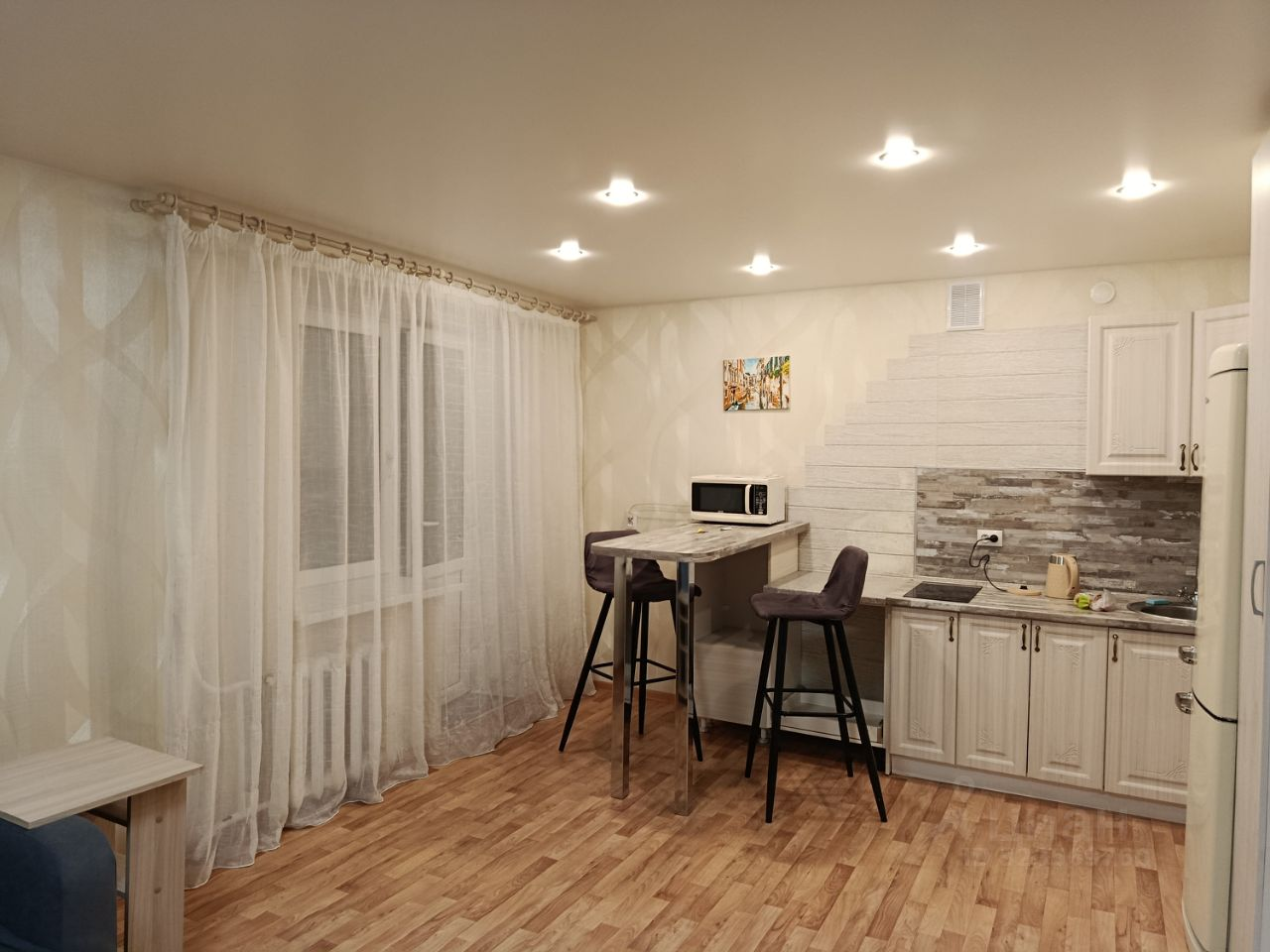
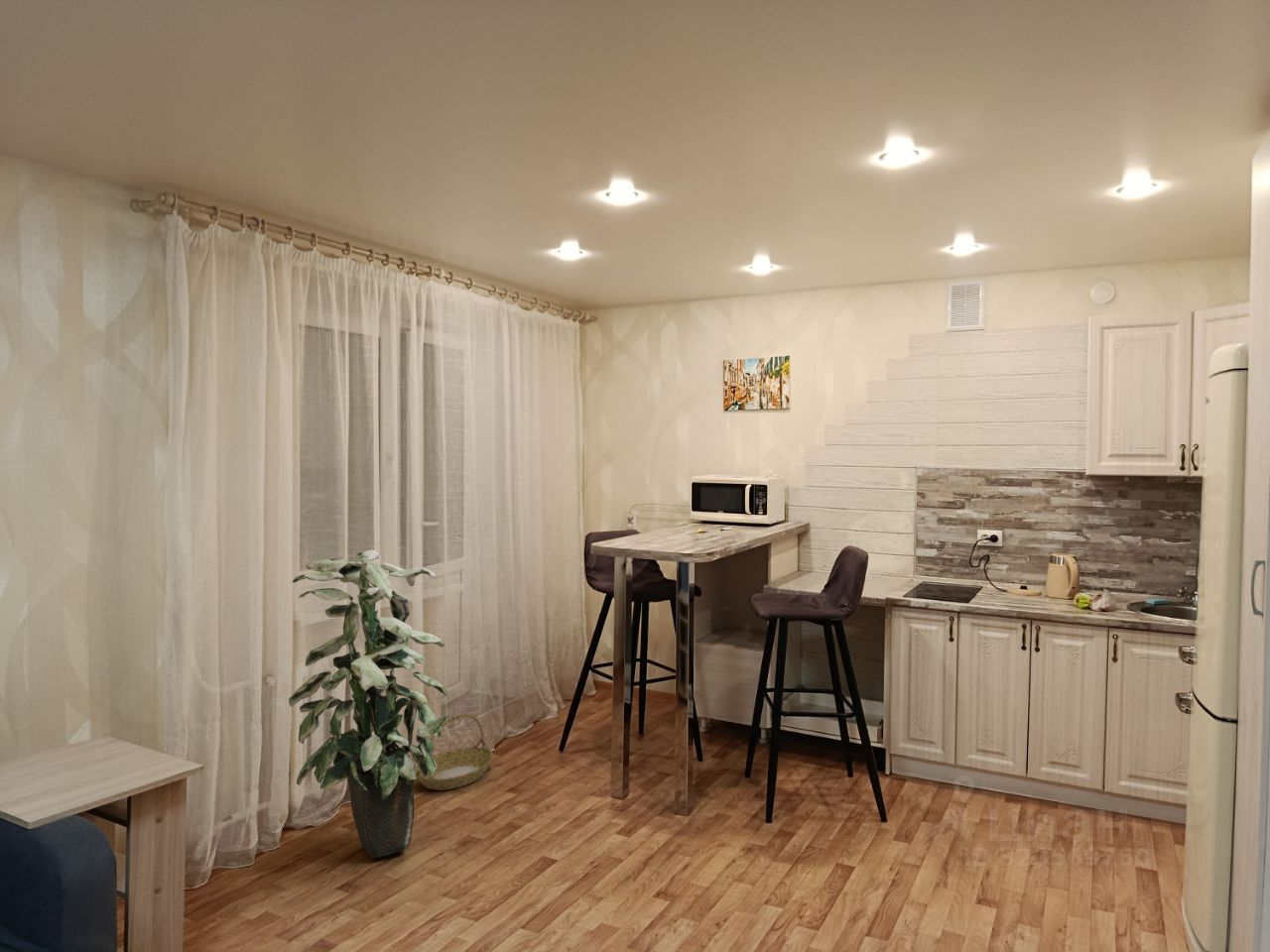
+ basket (455, 749)
+ indoor plant (370, 698)
